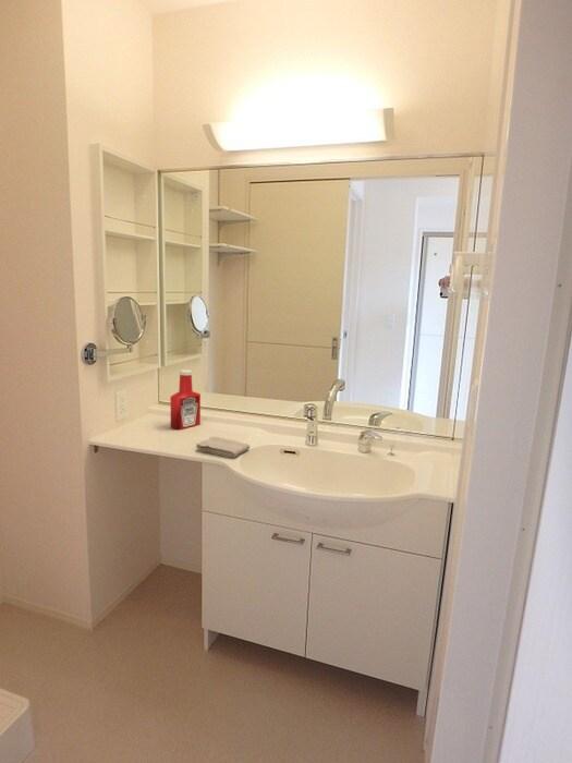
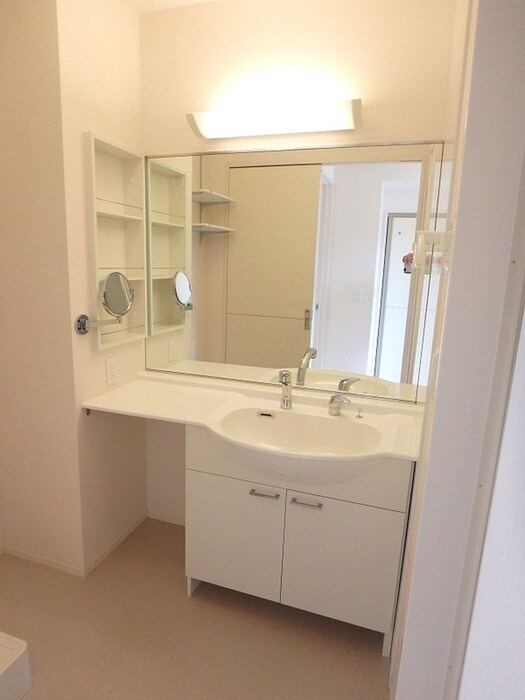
- soap bottle (185, 398)
- washcloth (222, 446)
